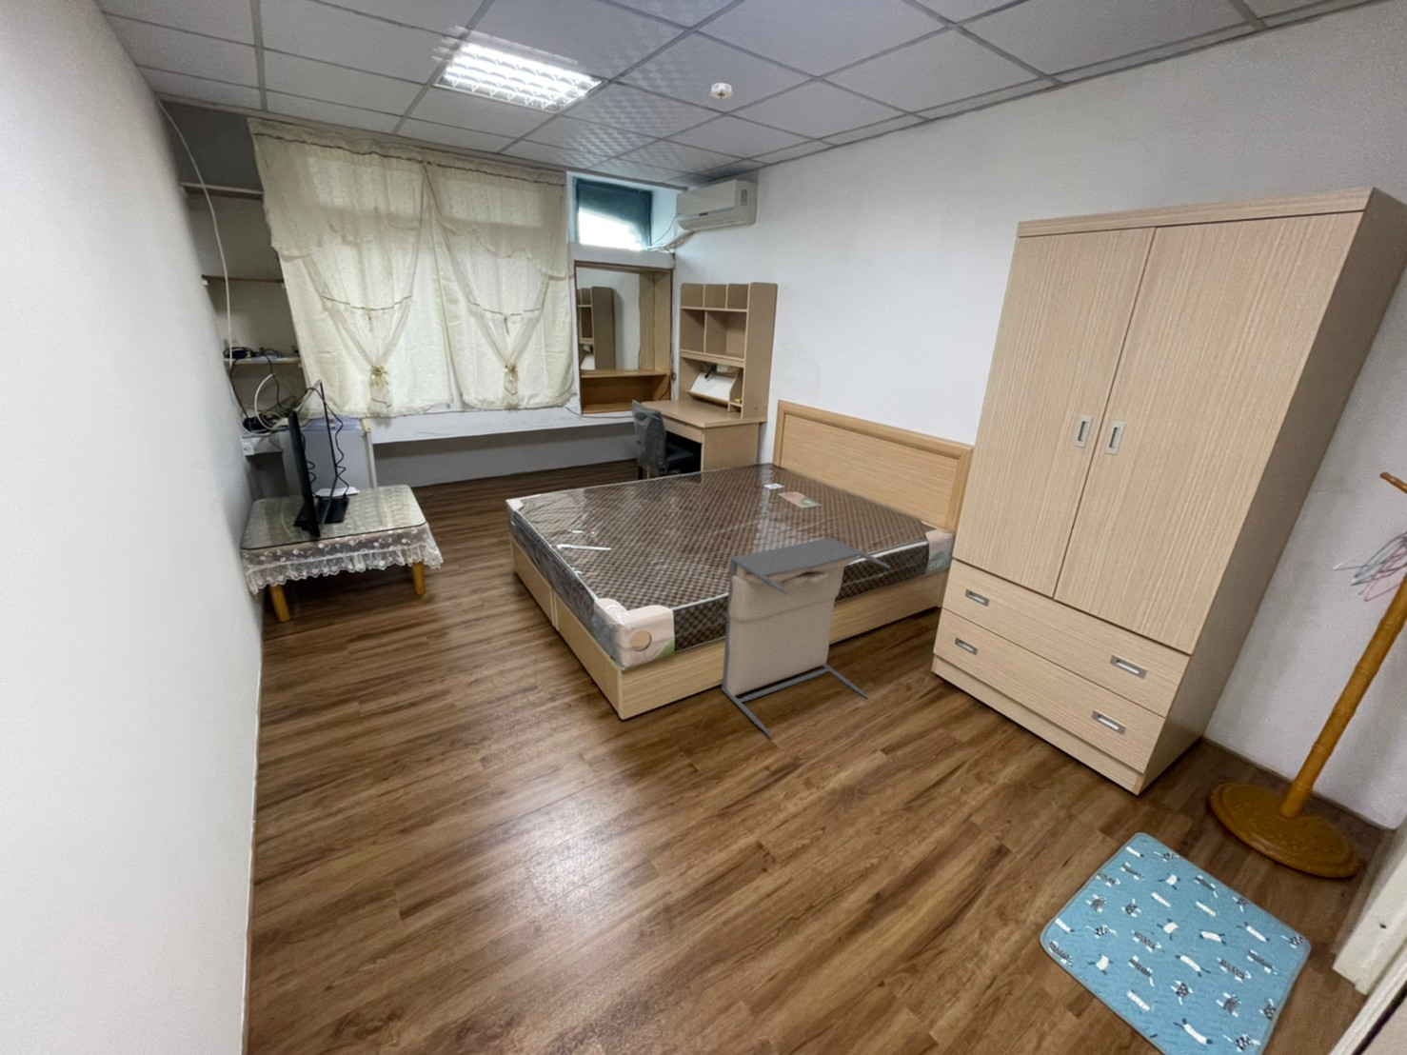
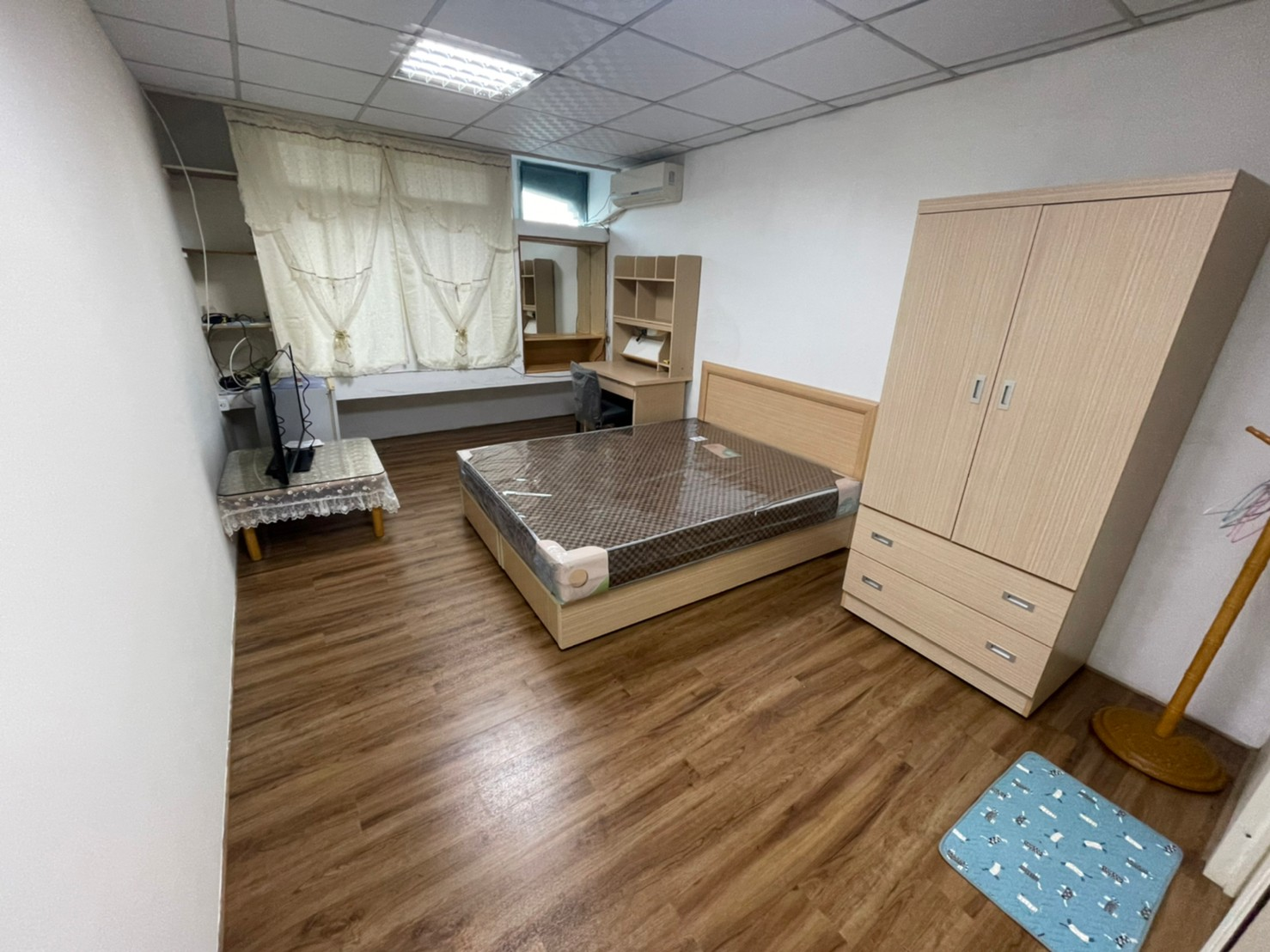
- smoke detector (720, 91)
- laundry hamper (802, 631)
